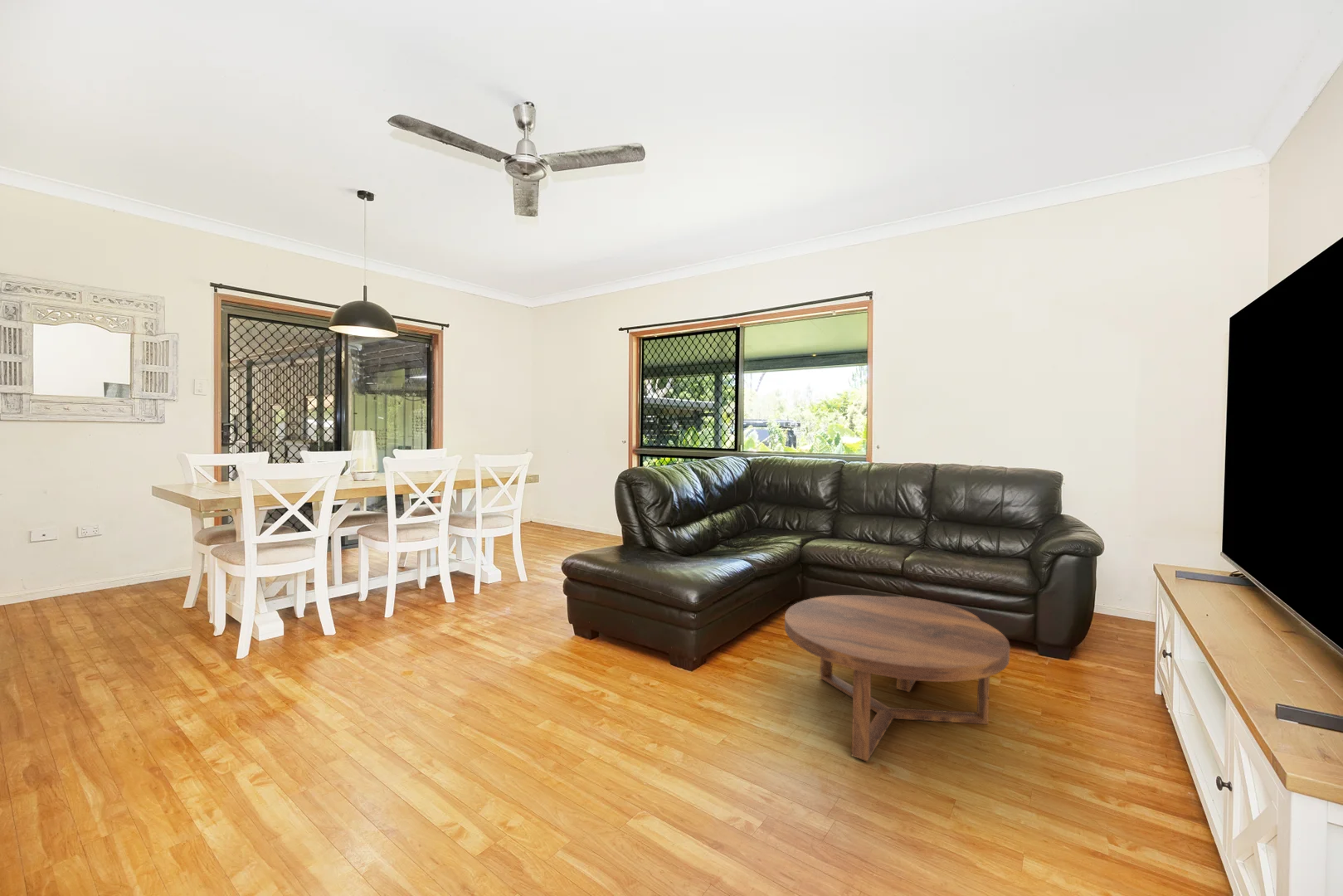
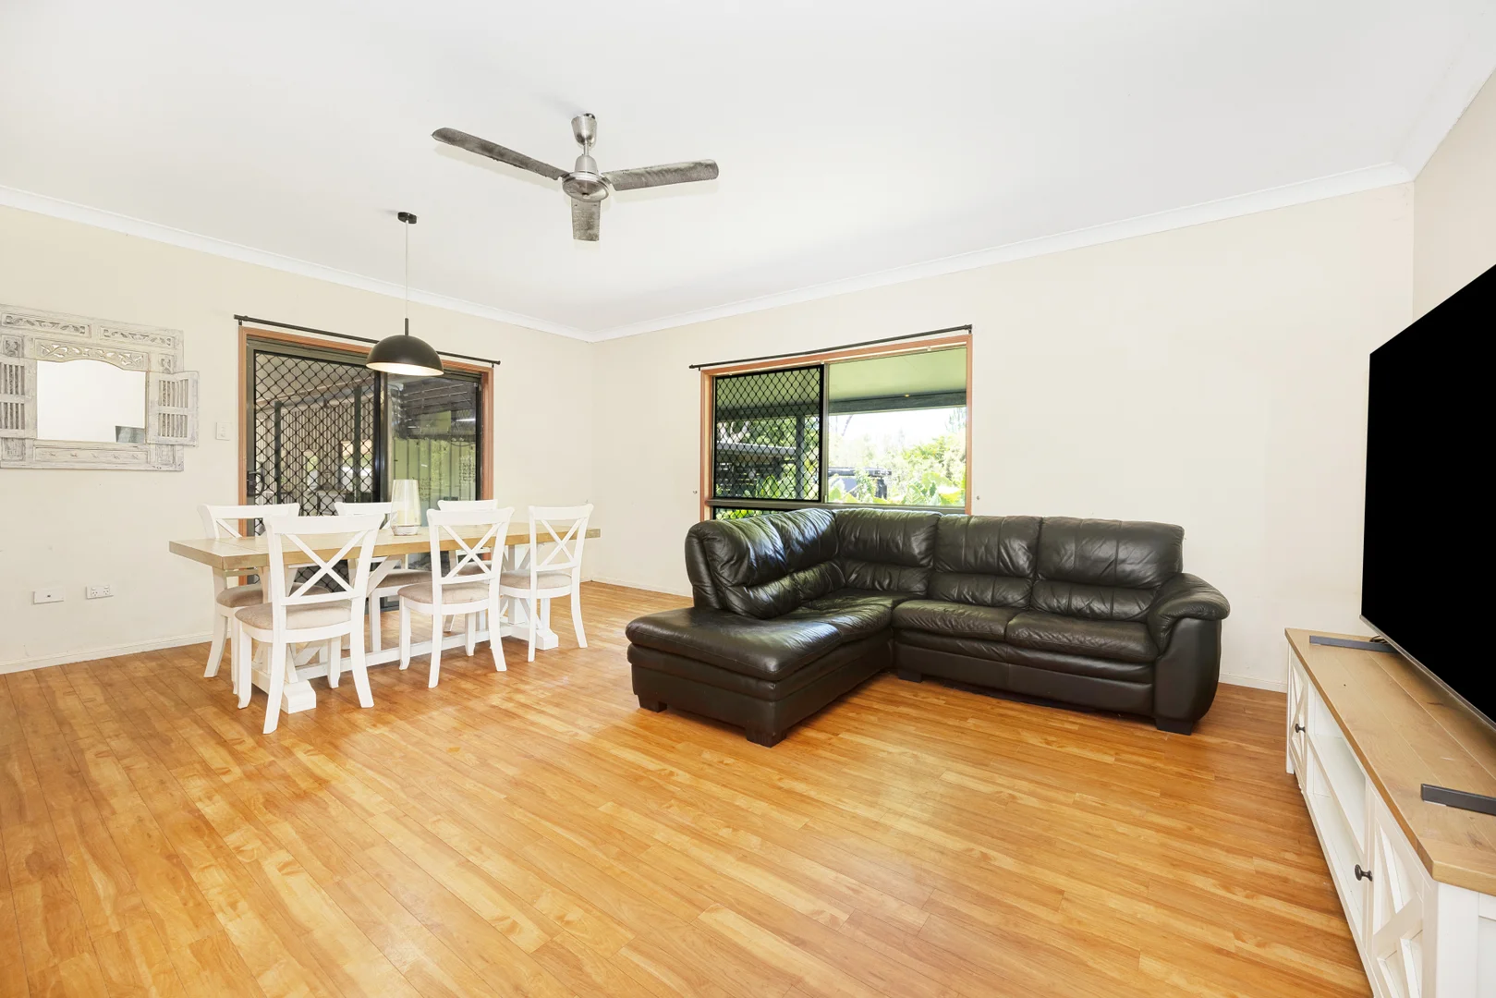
- coffee table (898, 655)
